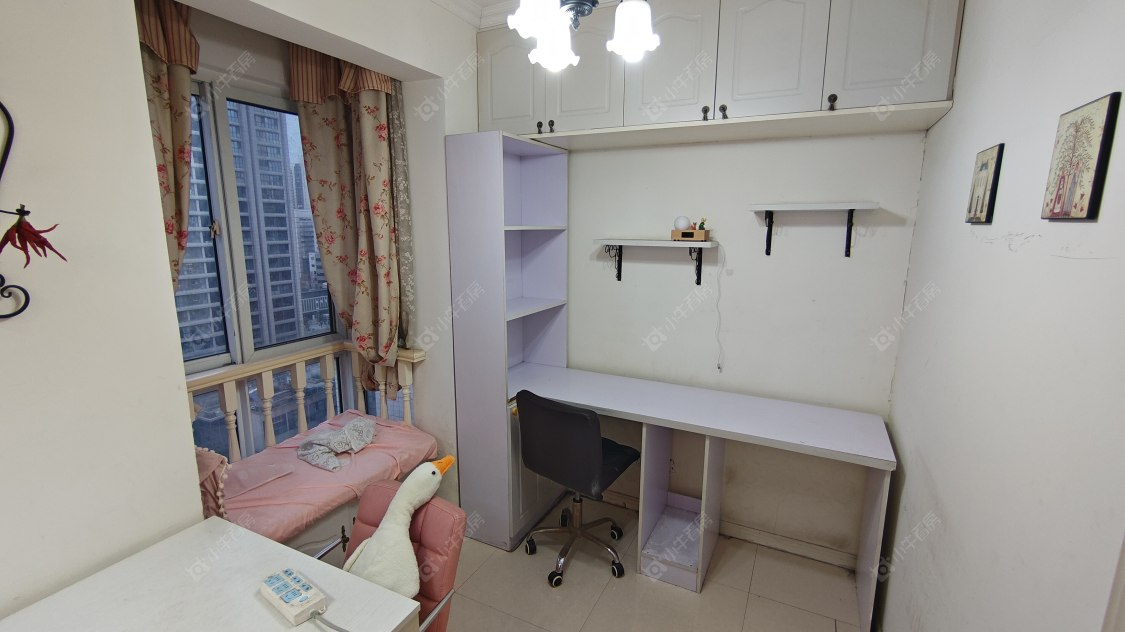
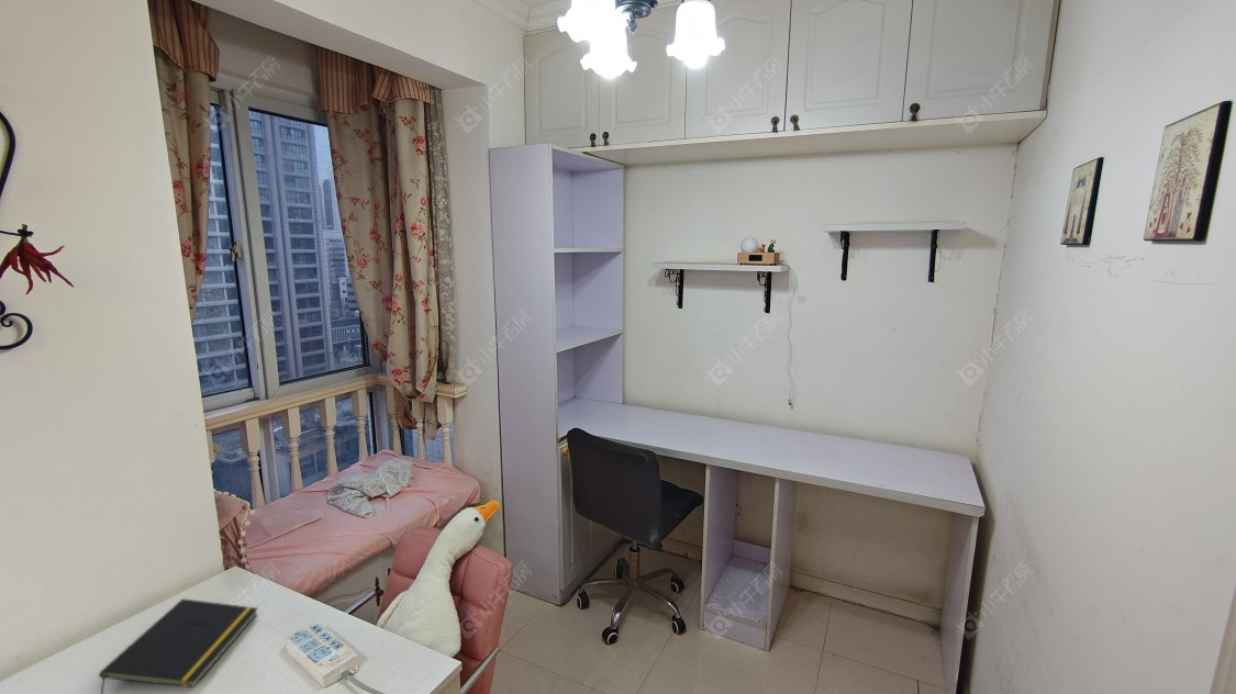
+ notepad (187, 639)
